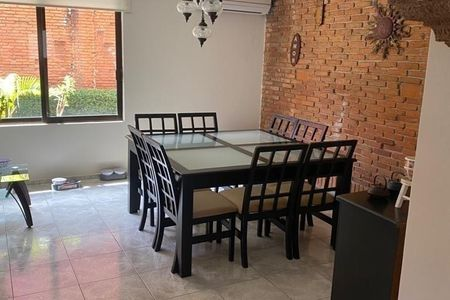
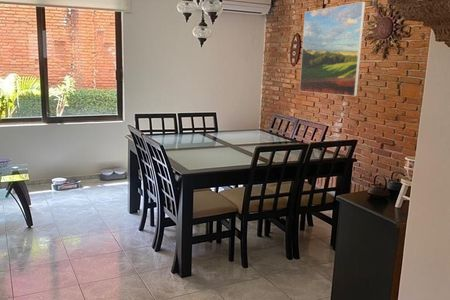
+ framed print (329, 51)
